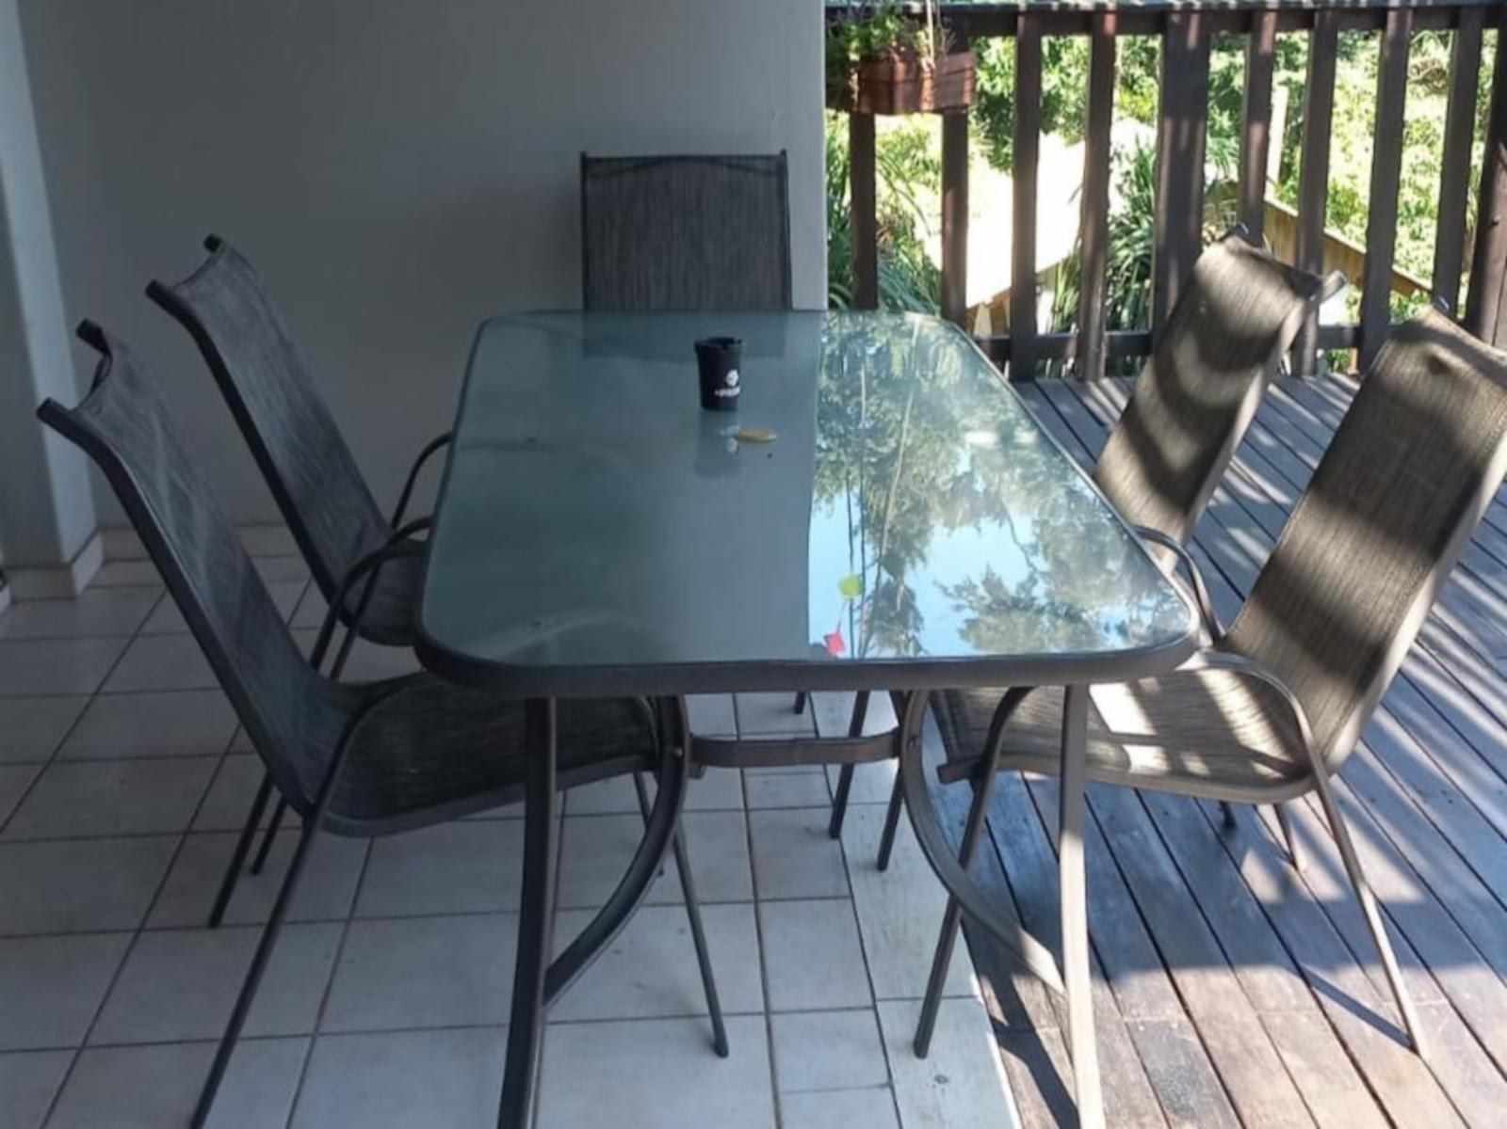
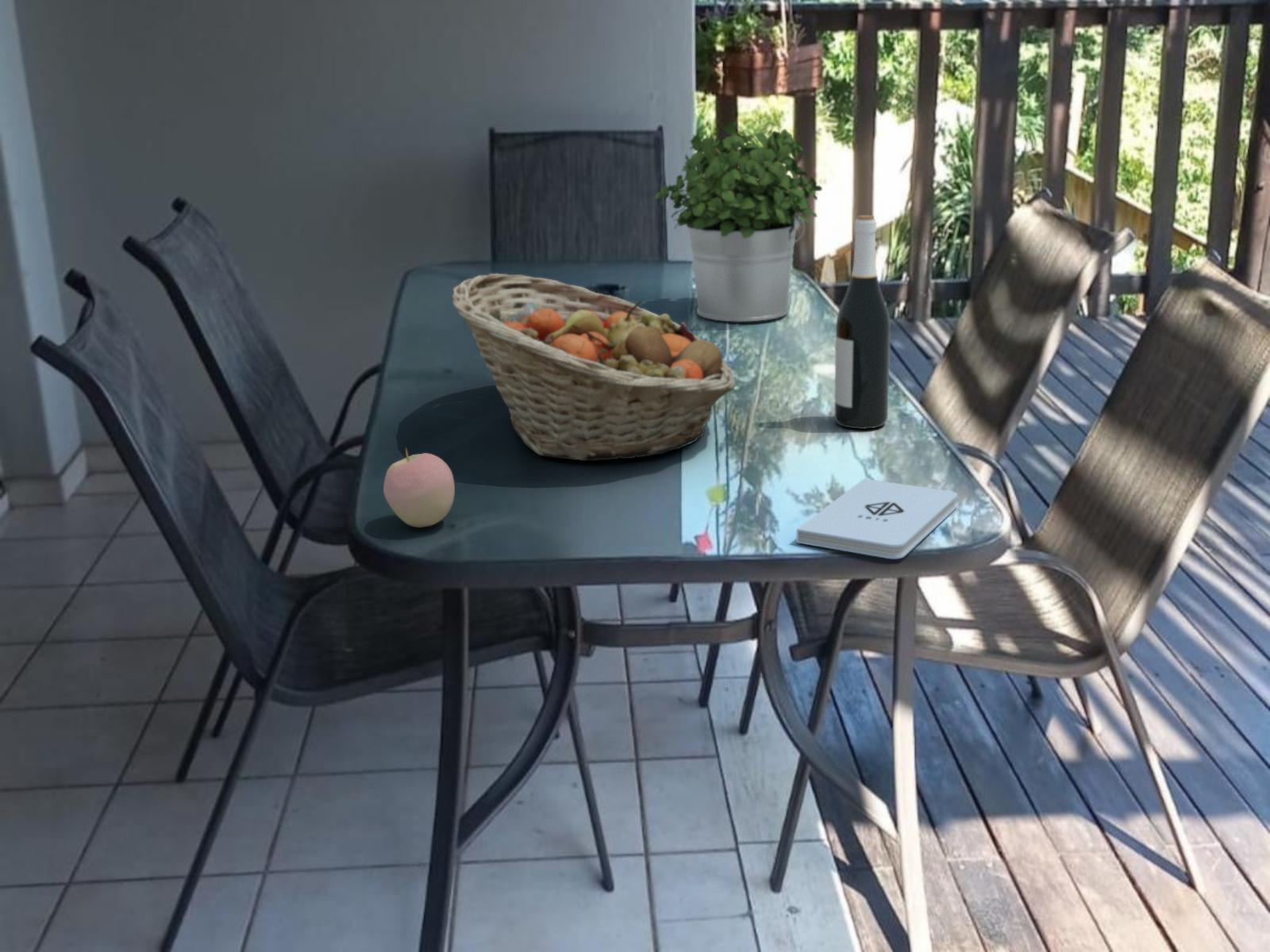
+ potted plant (740, 218)
+ fruit basket (595, 356)
+ wine bottle (863, 321)
+ apple (418, 486)
+ notepad (880, 516)
